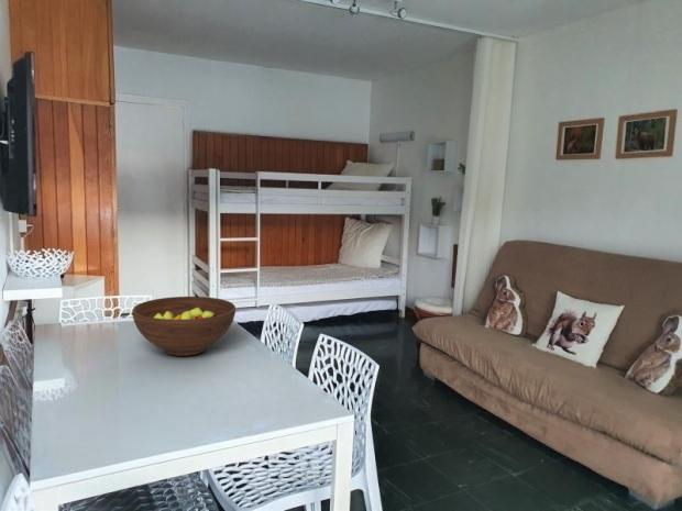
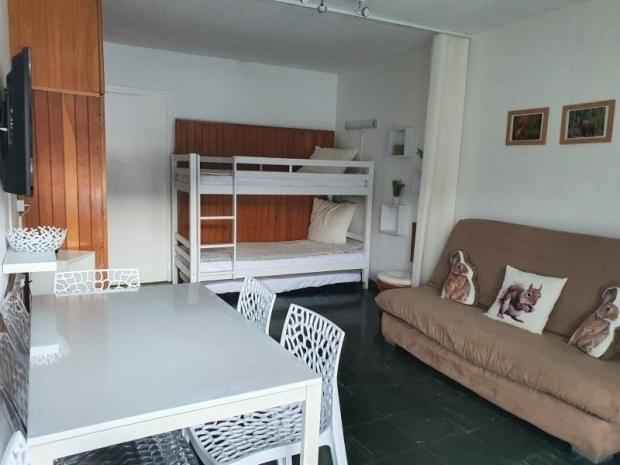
- fruit bowl (185, 329)
